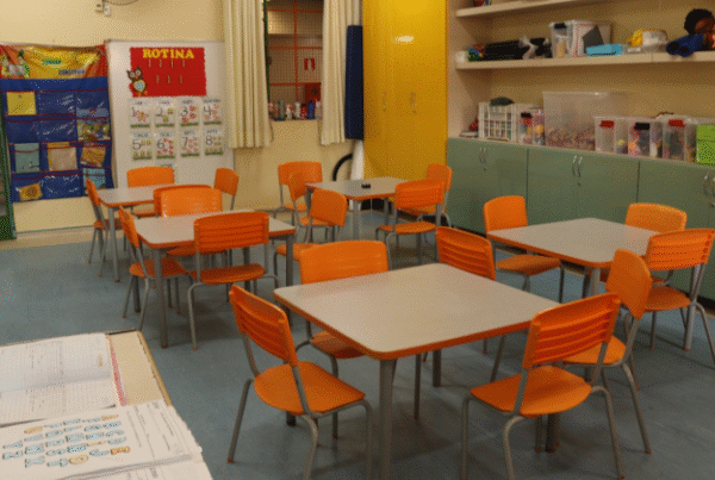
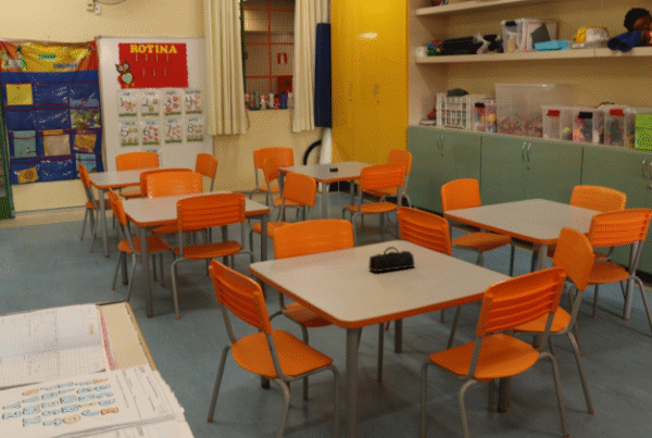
+ pencil case (391, 256)
